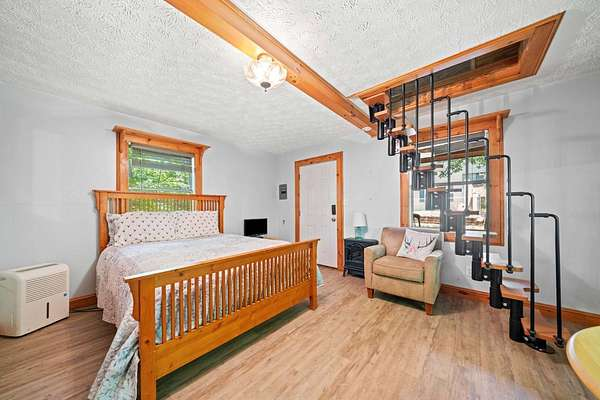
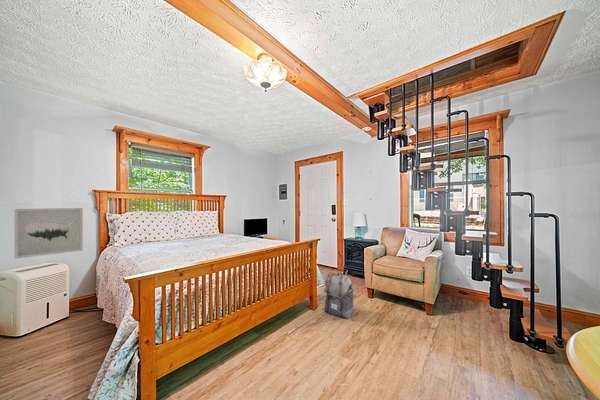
+ backpack (338, 292)
+ wall art (51, 231)
